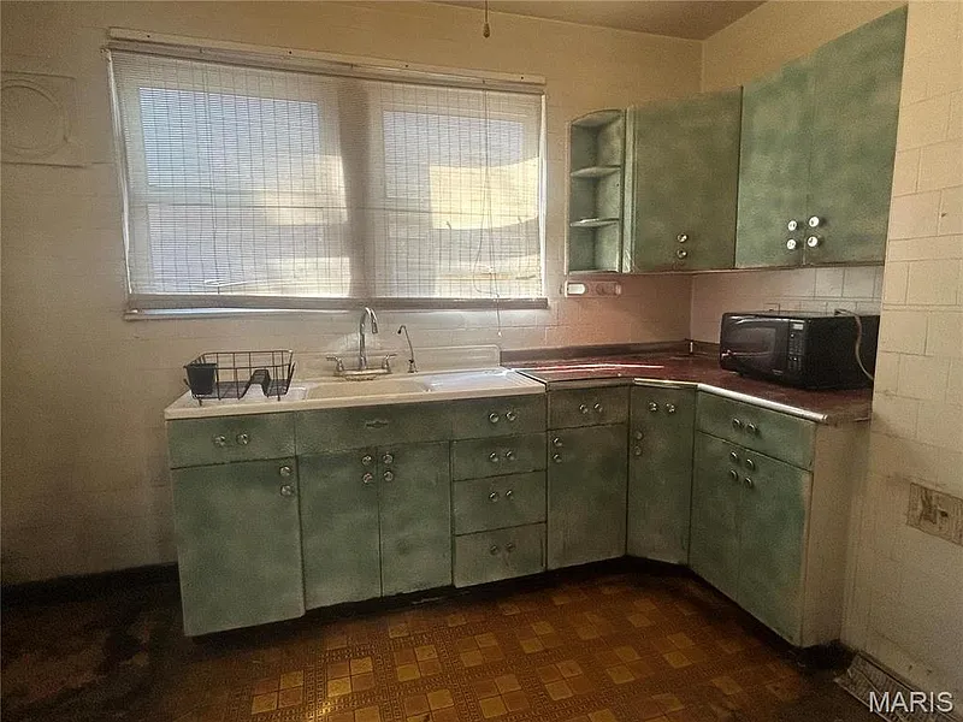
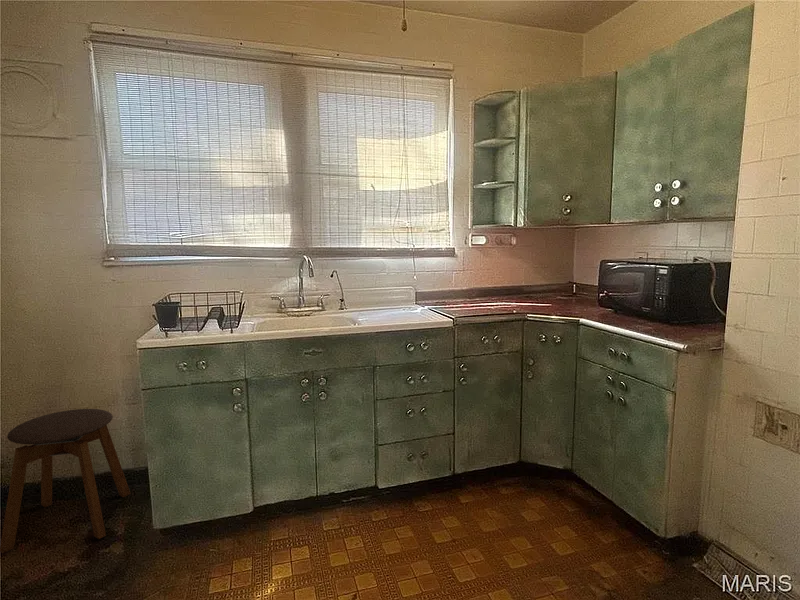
+ stool (80, 467)
